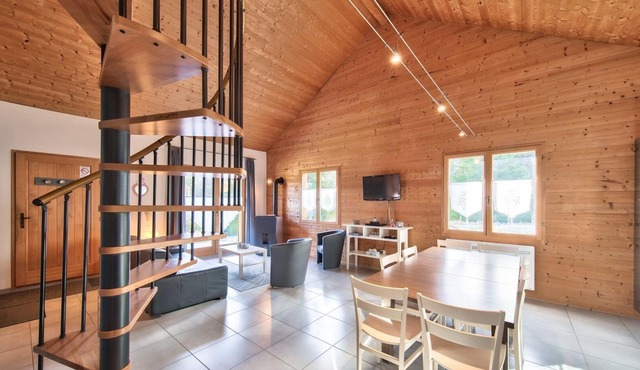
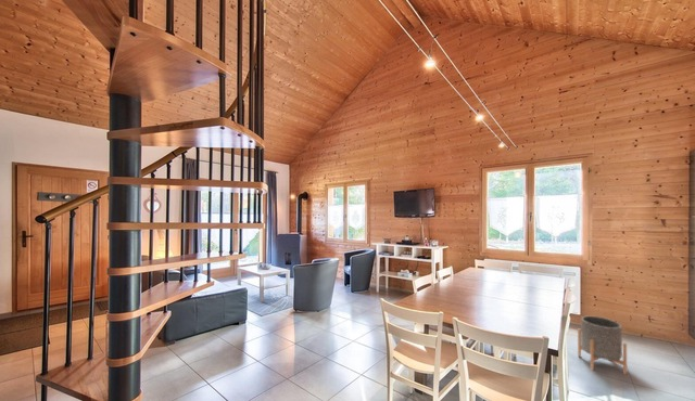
+ planter (601, 342)
